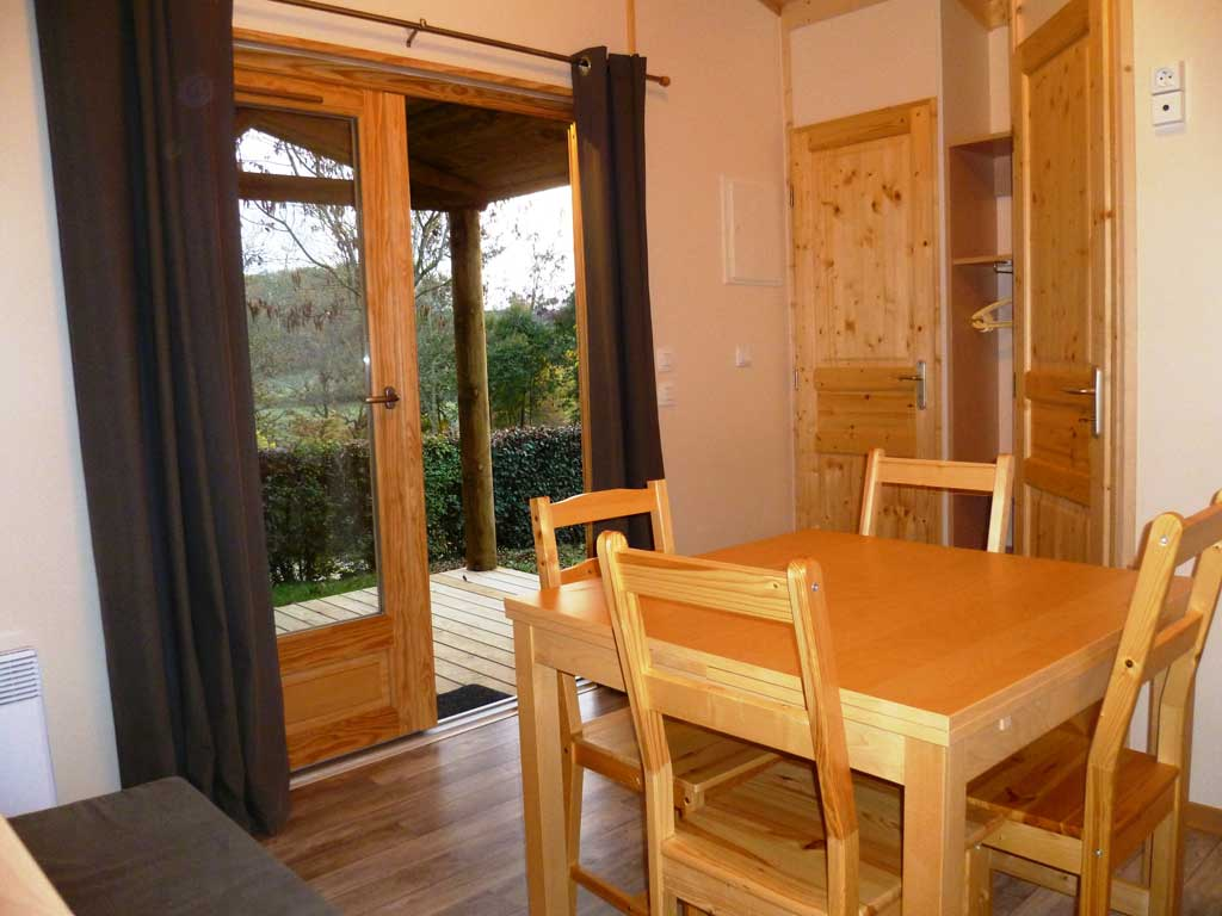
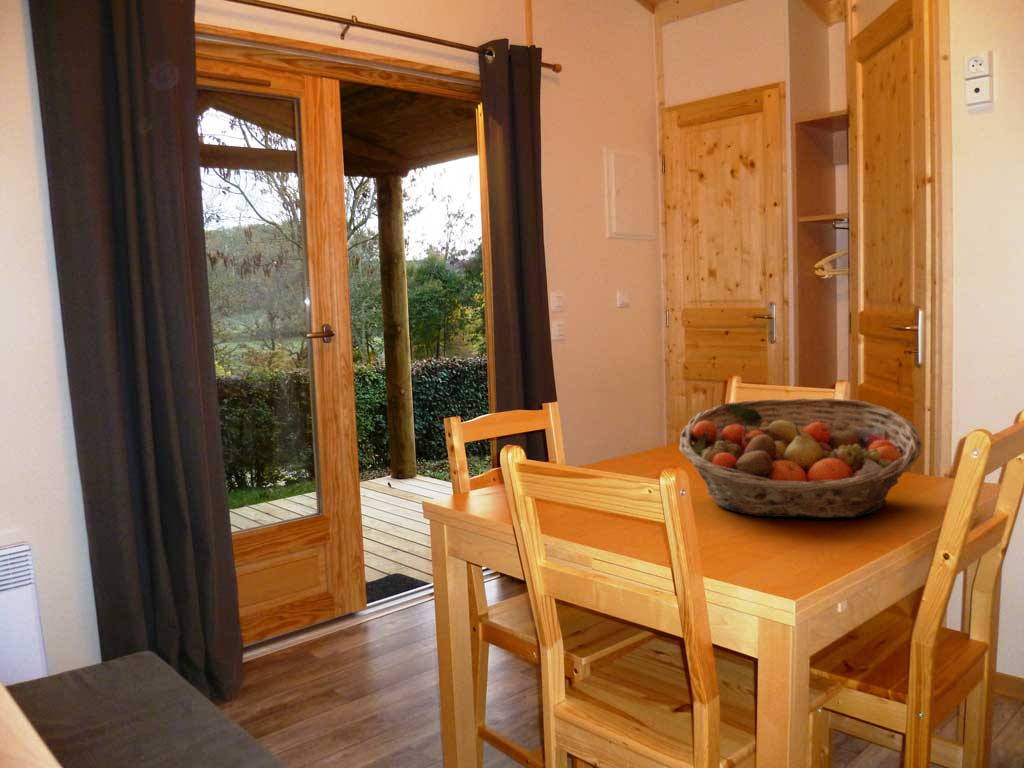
+ fruit basket (795, 454)
